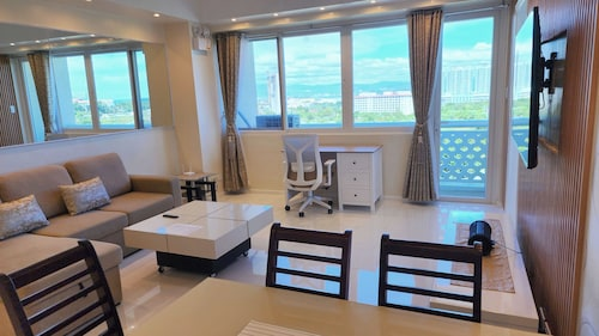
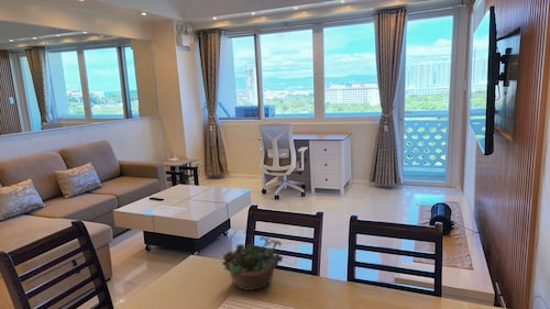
+ succulent planter (252, 261)
